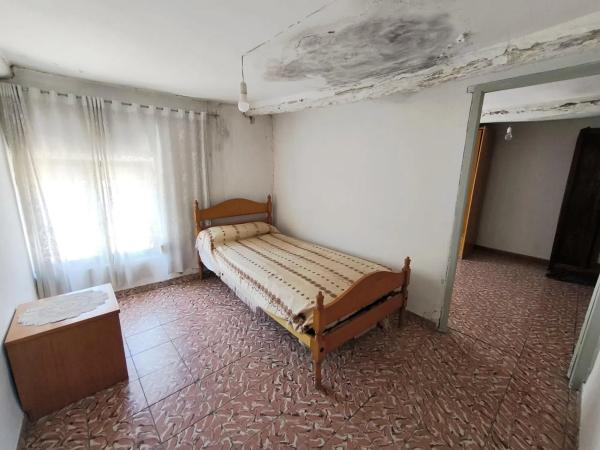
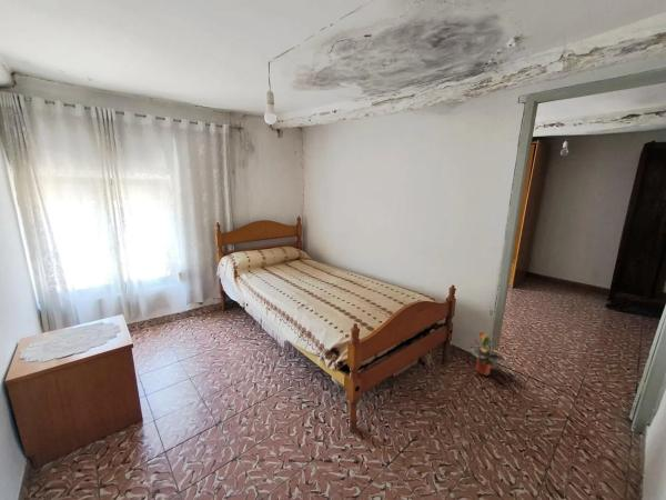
+ potted plant (484, 356)
